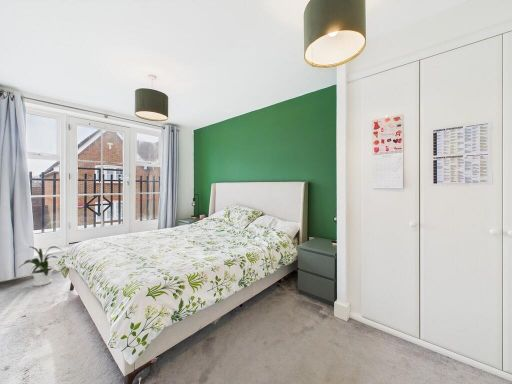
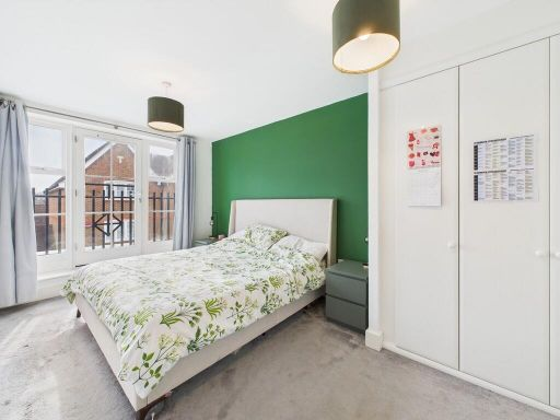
- house plant (41, 264)
